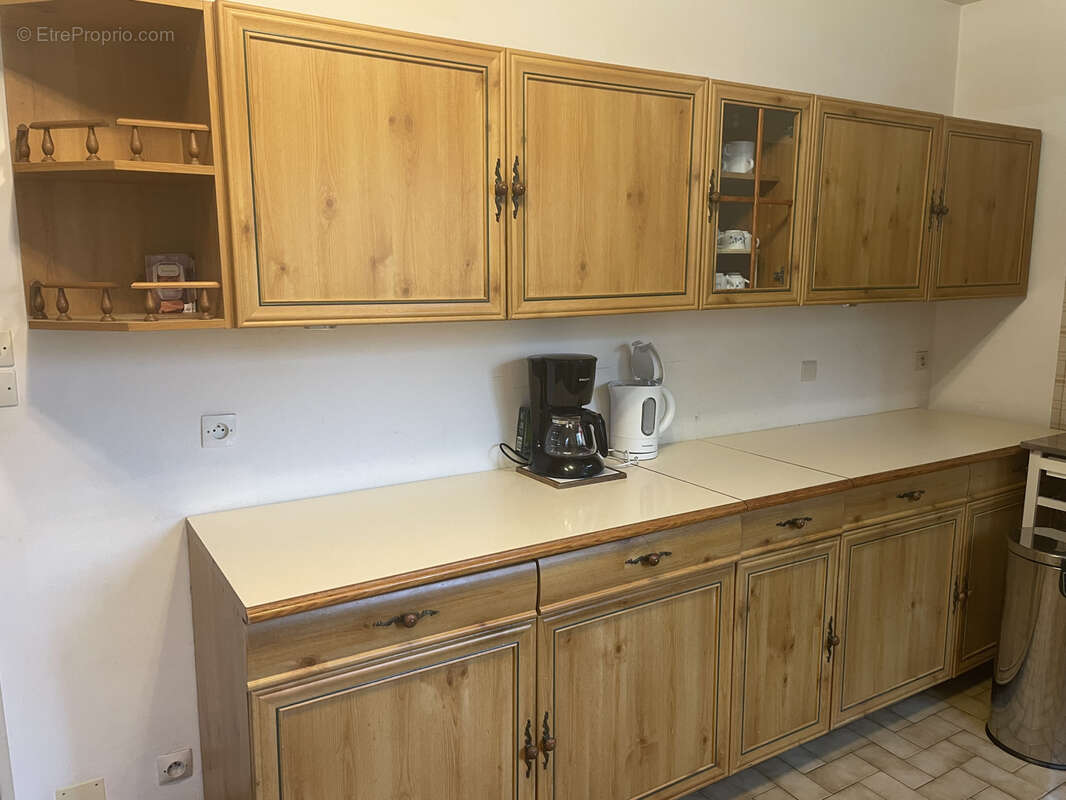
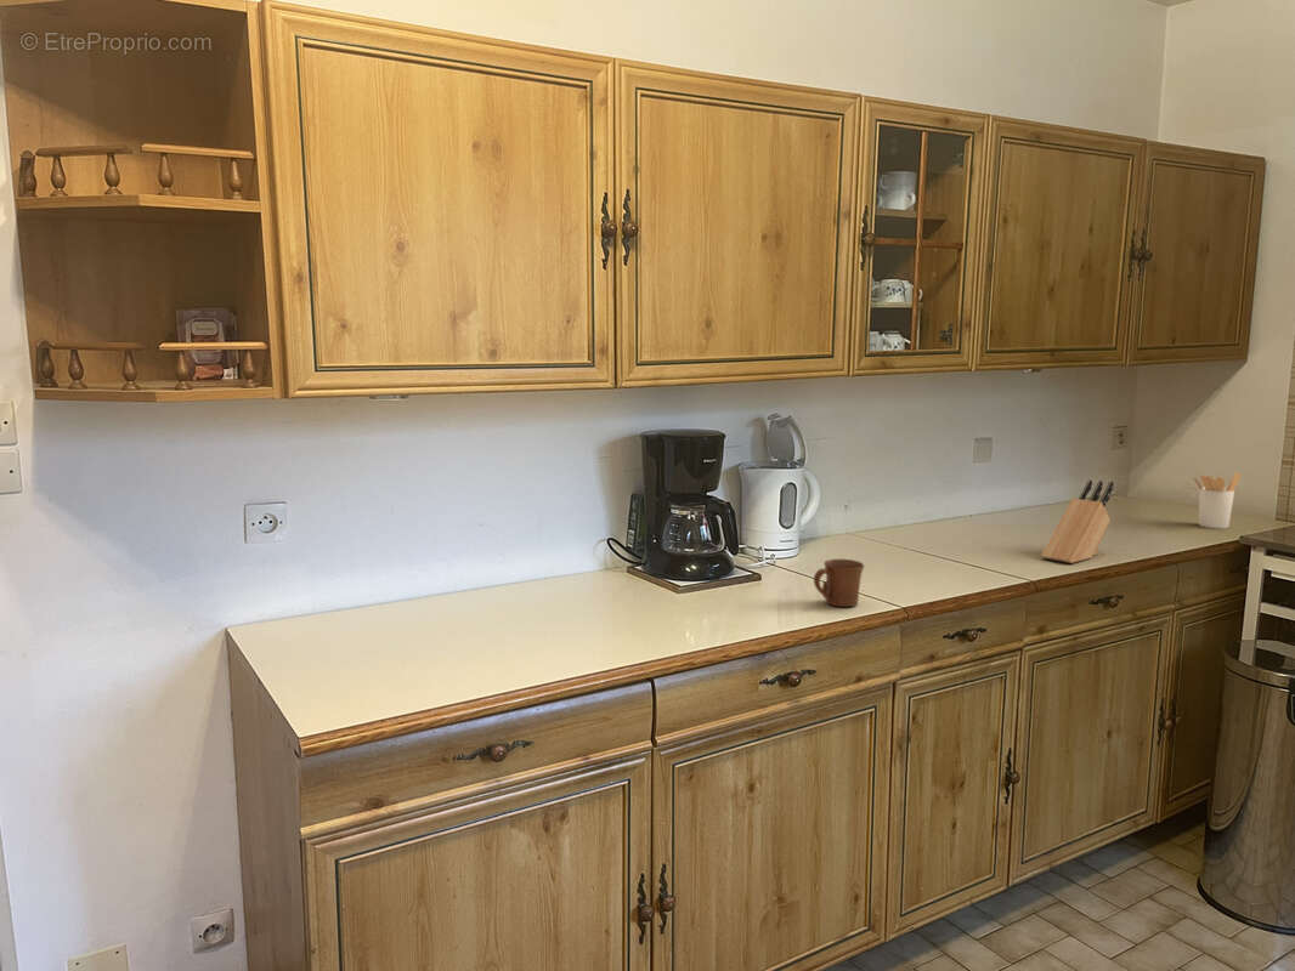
+ utensil holder (1214, 499)
+ knife block (1080, 518)
+ mug (837, 583)
